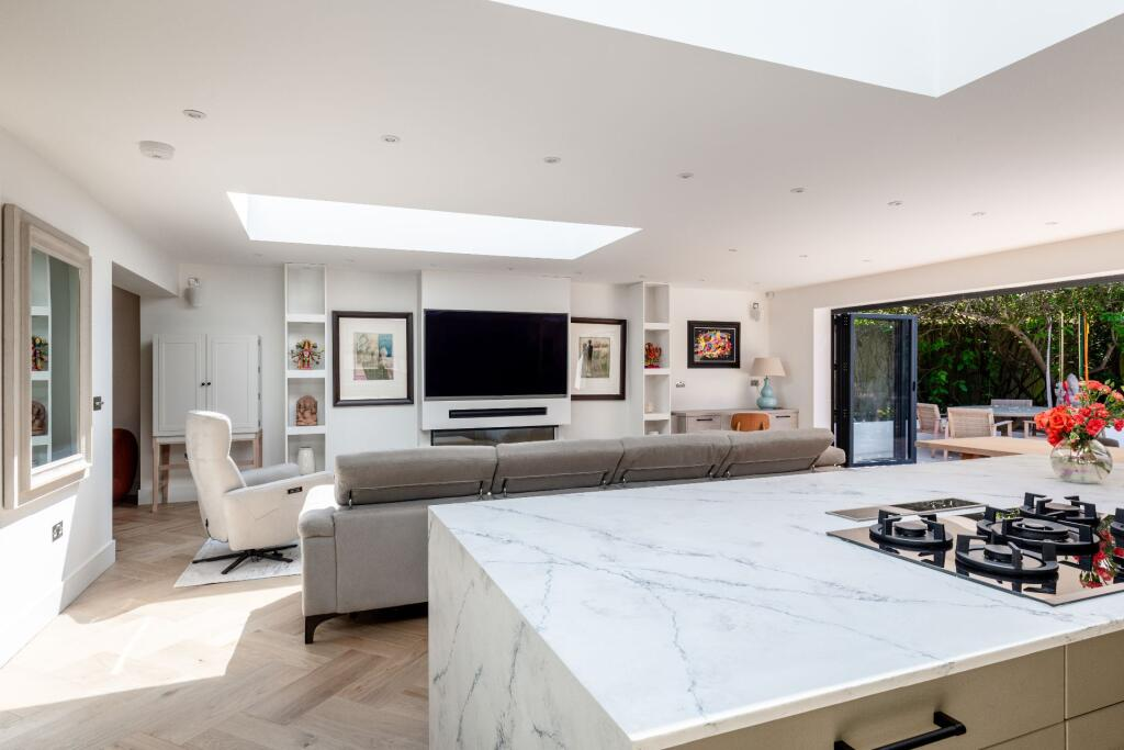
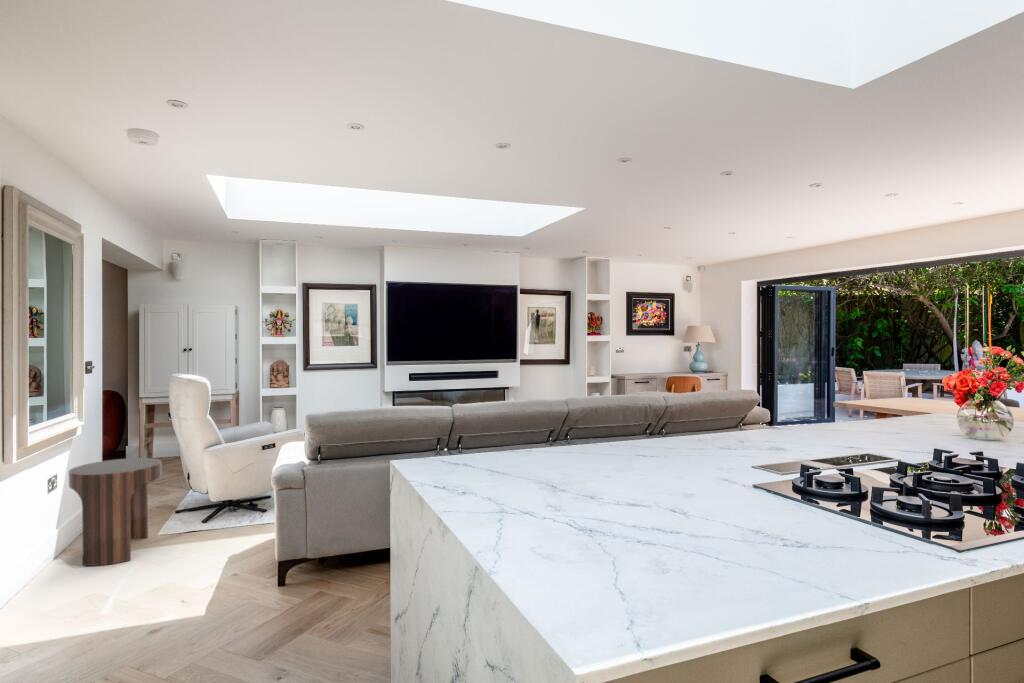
+ side table (117, 508)
